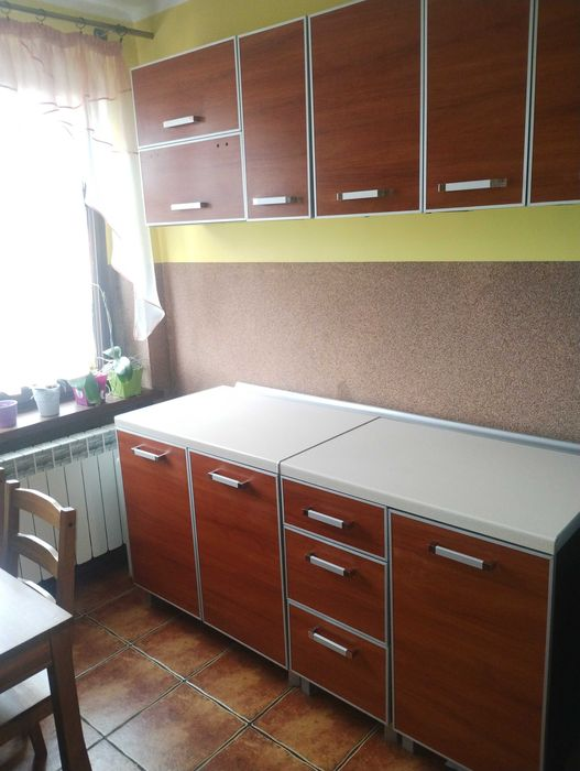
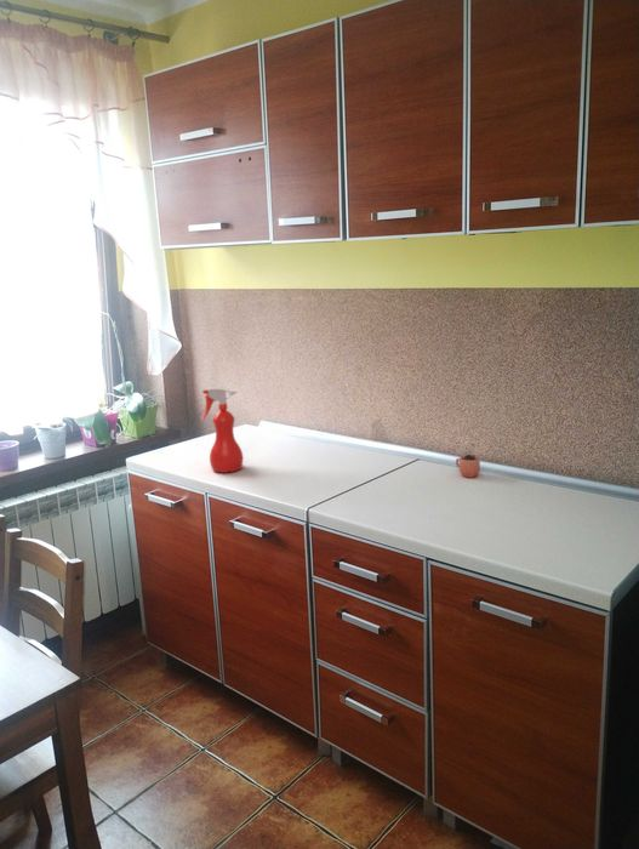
+ spray bottle (221, 428)
+ cocoa (467, 457)
